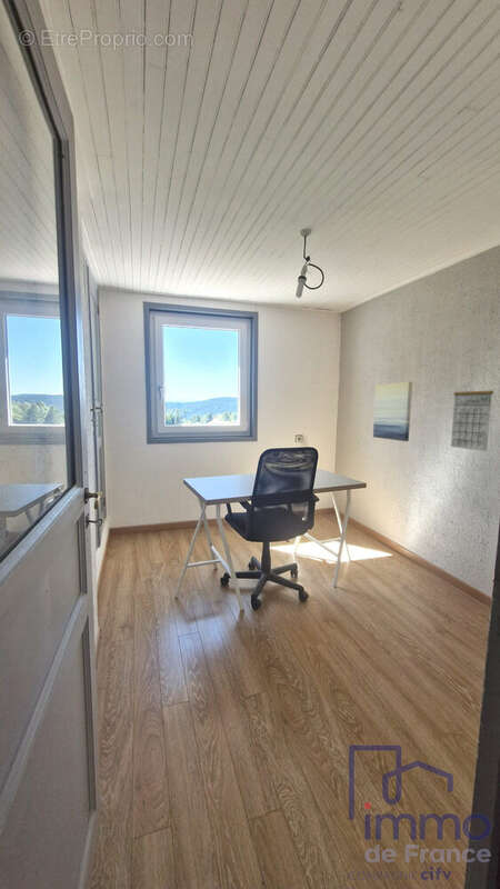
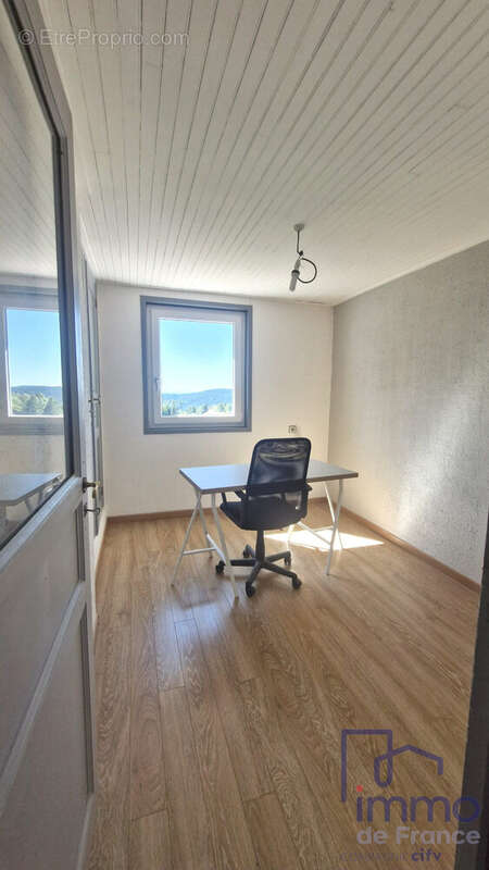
- wall art (391, 411)
- calendar (470, 413)
